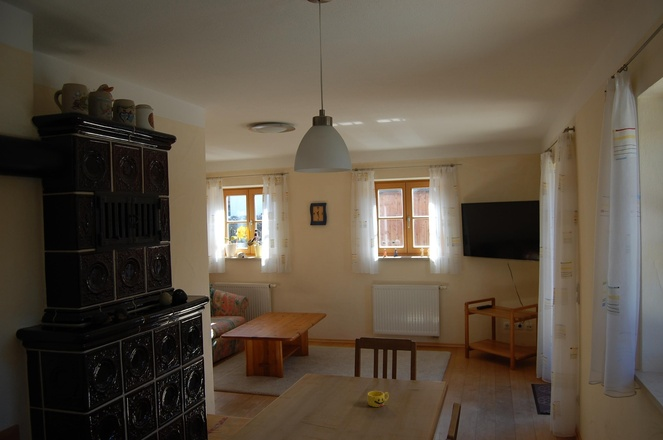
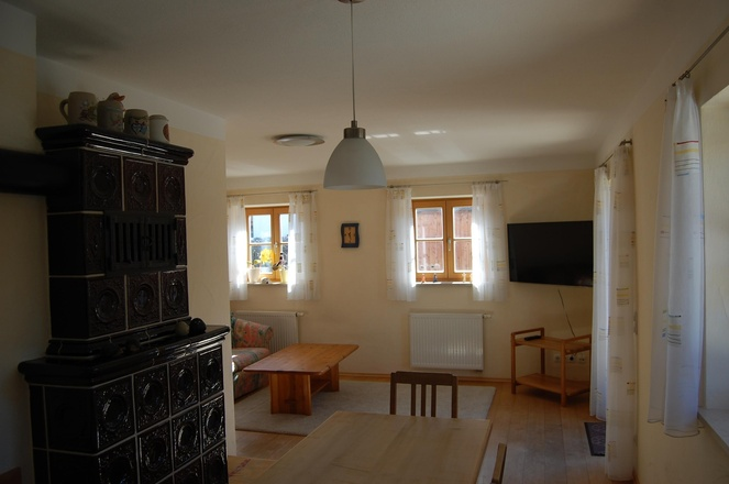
- cup (378, 398)
